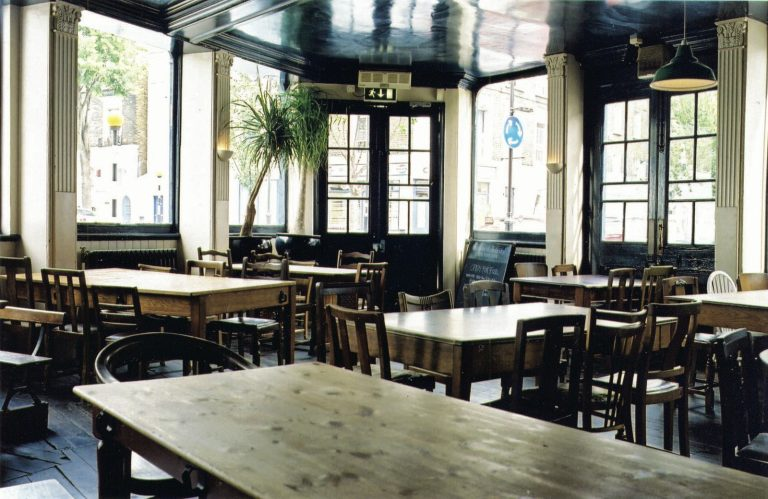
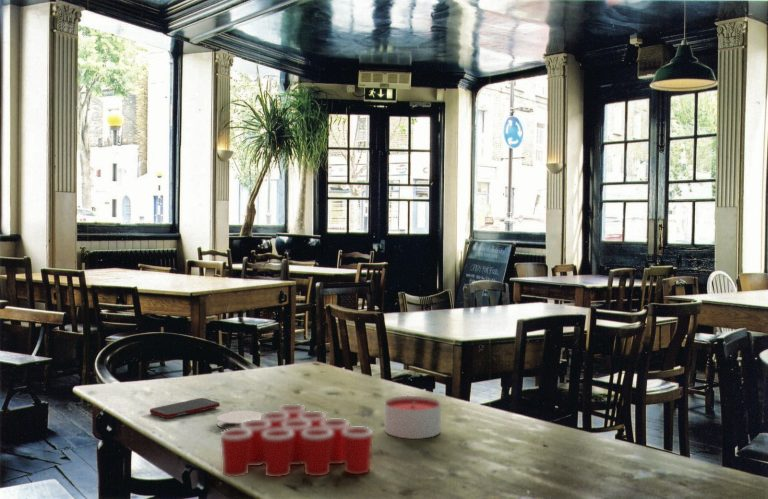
+ cup (309, 444)
+ candle (412, 415)
+ cell phone (185, 407)
+ coaster (240, 419)
